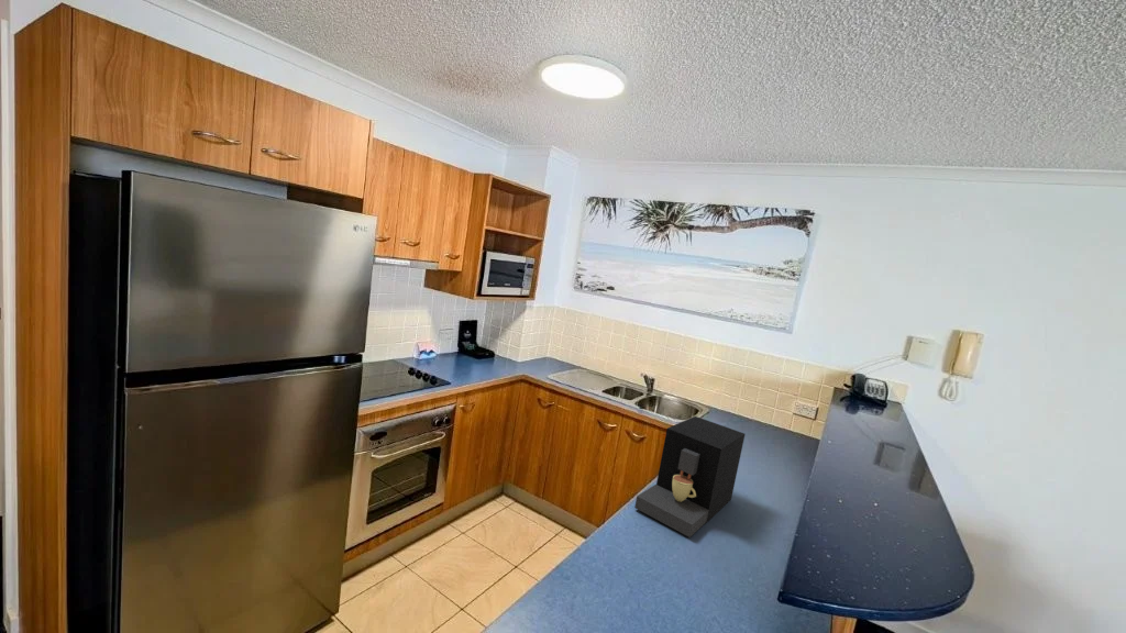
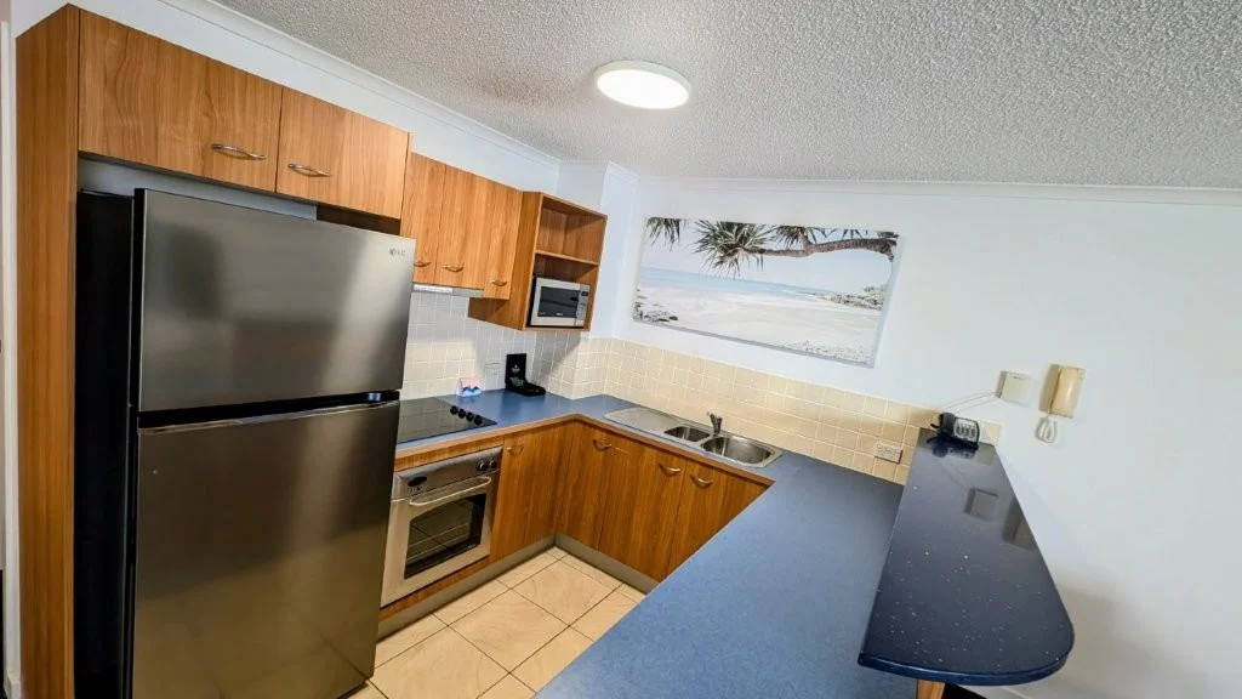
- coffee maker (692, 469)
